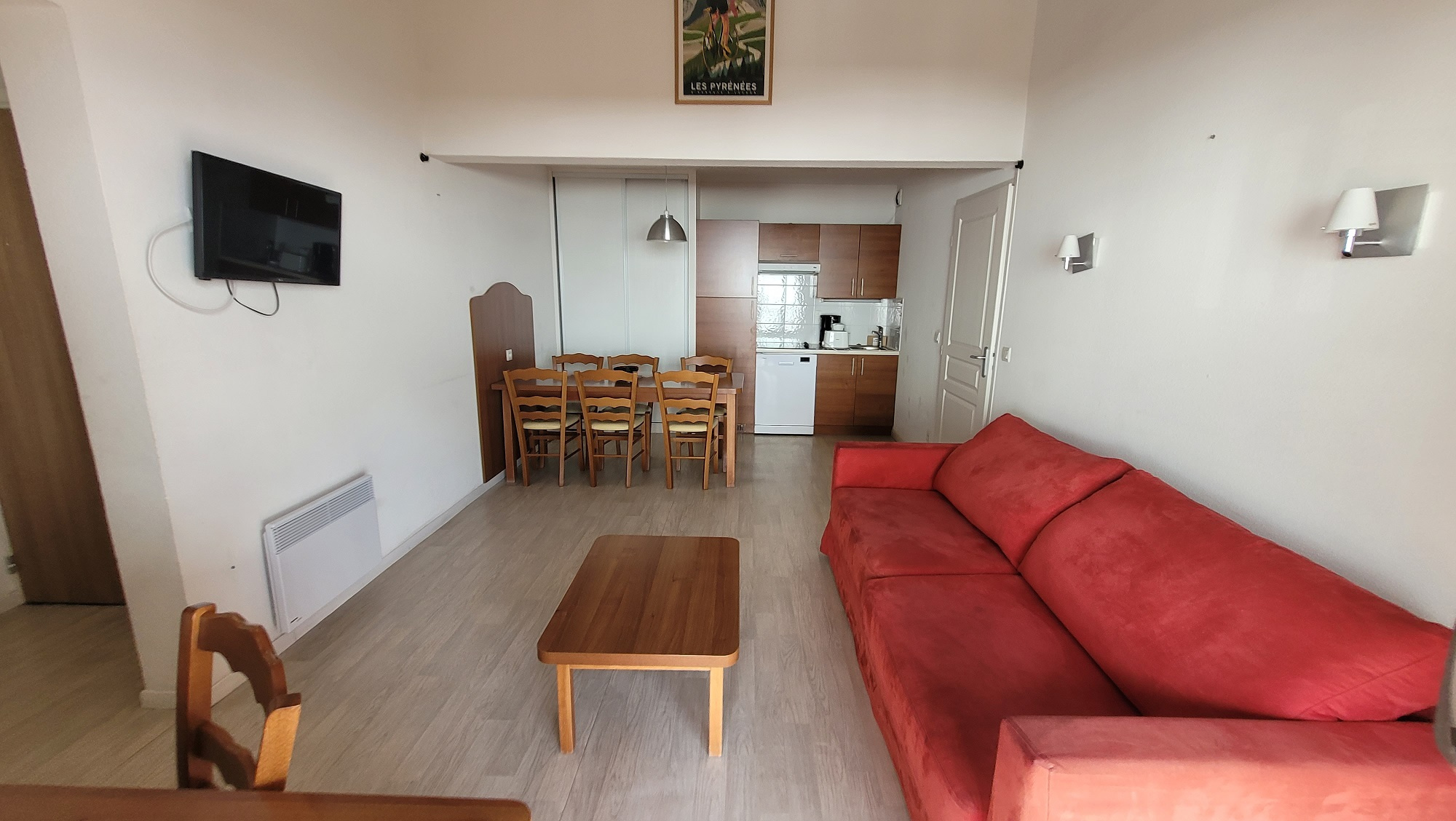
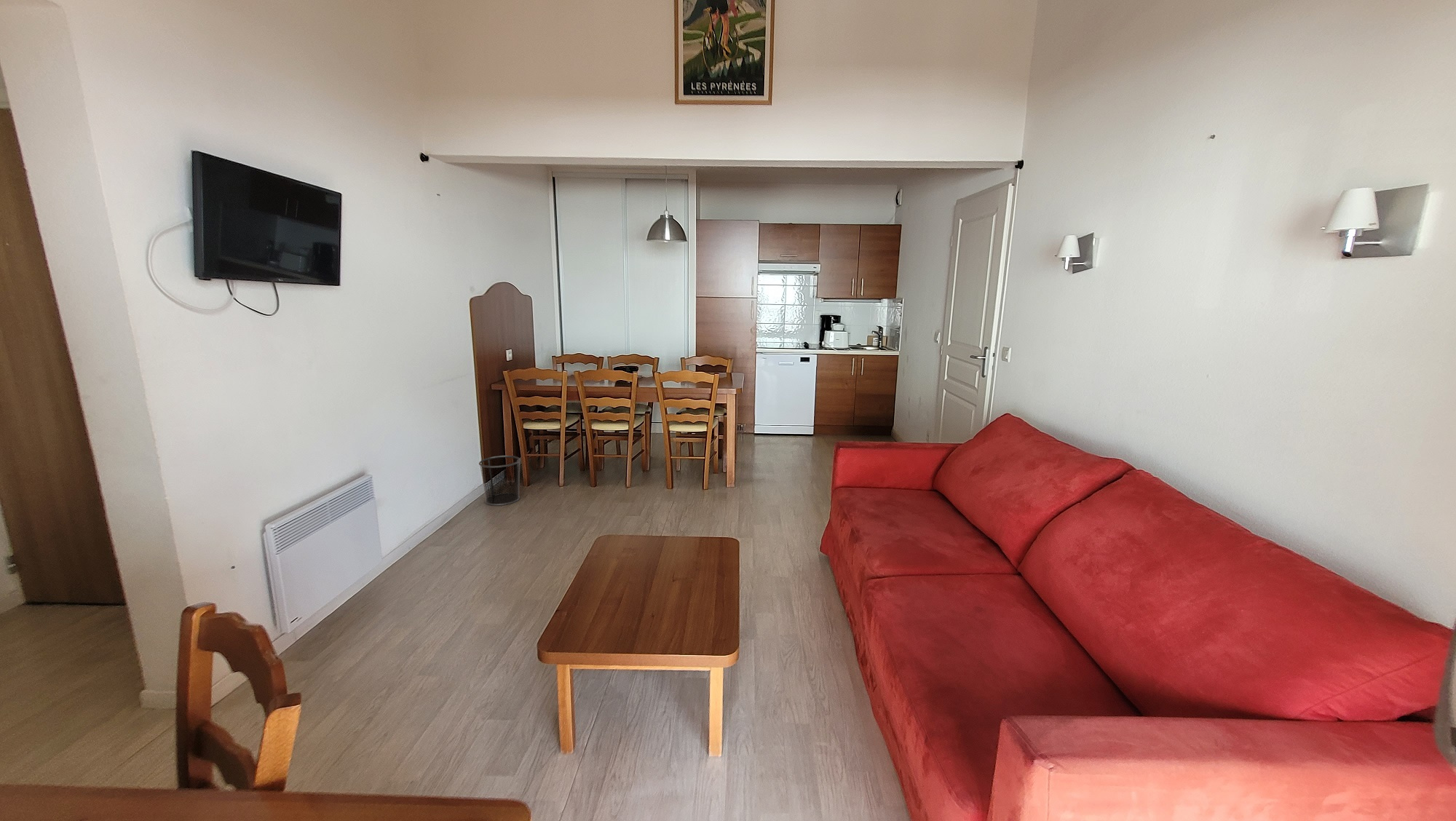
+ waste bin (501, 480)
